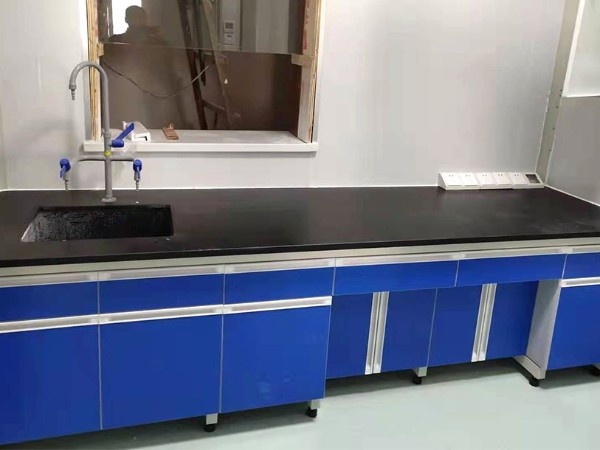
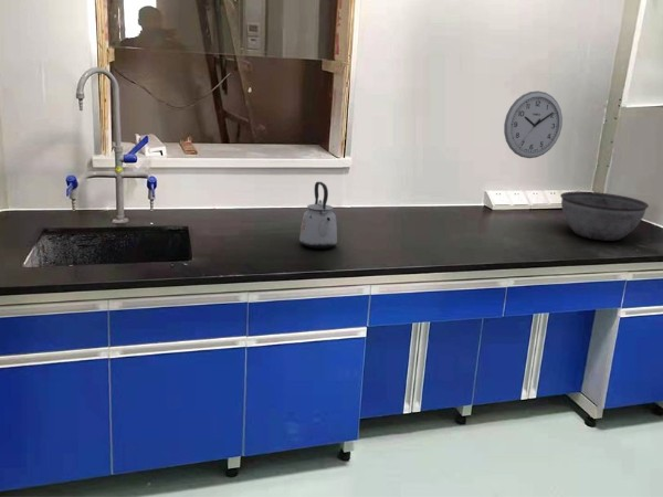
+ bowl (600, 216)
+ wall clock (534, 125)
+ kettle (322, 215)
